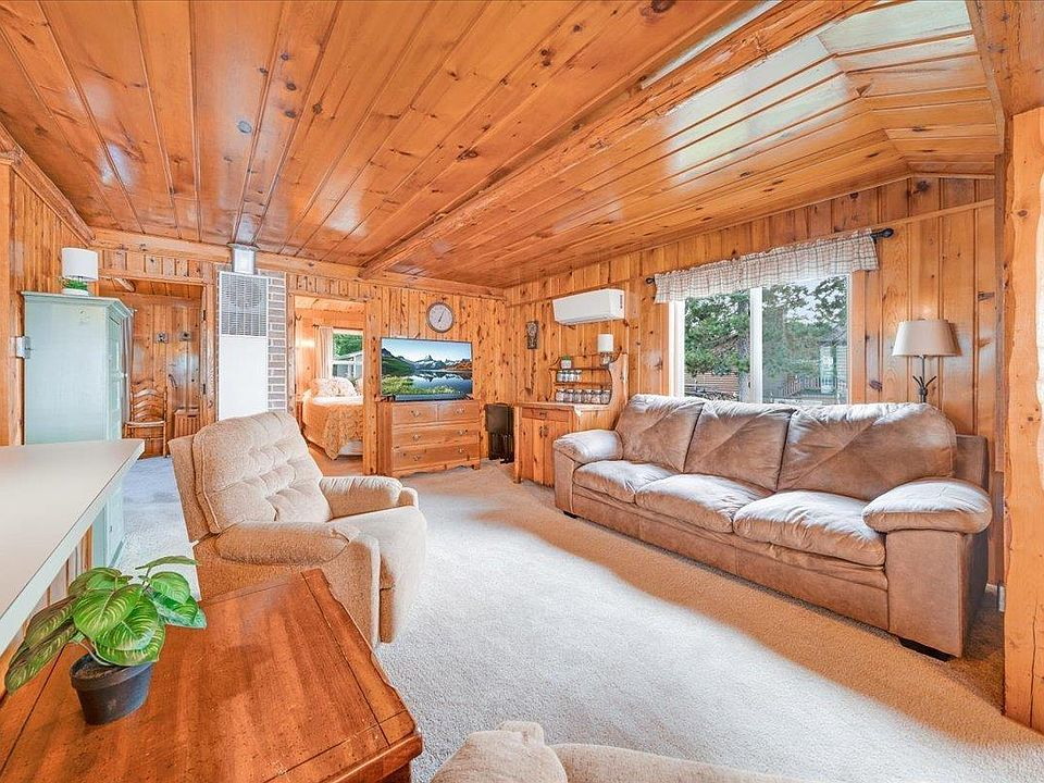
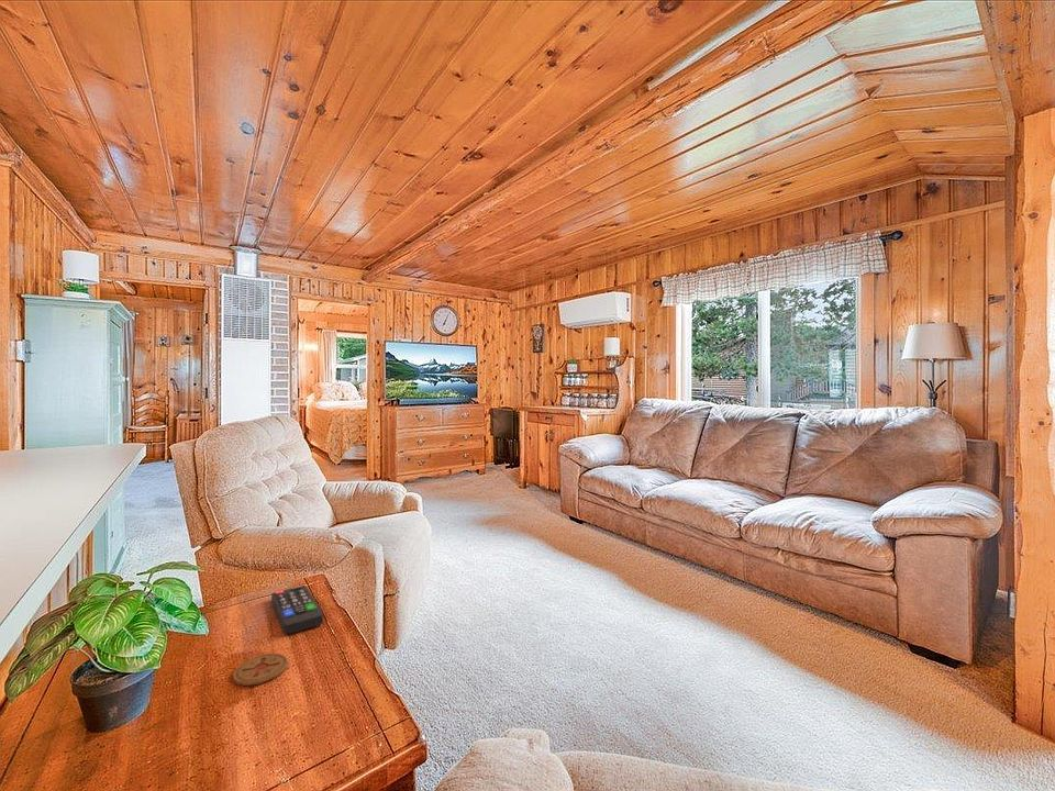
+ coaster (260, 668)
+ remote control (296, 606)
